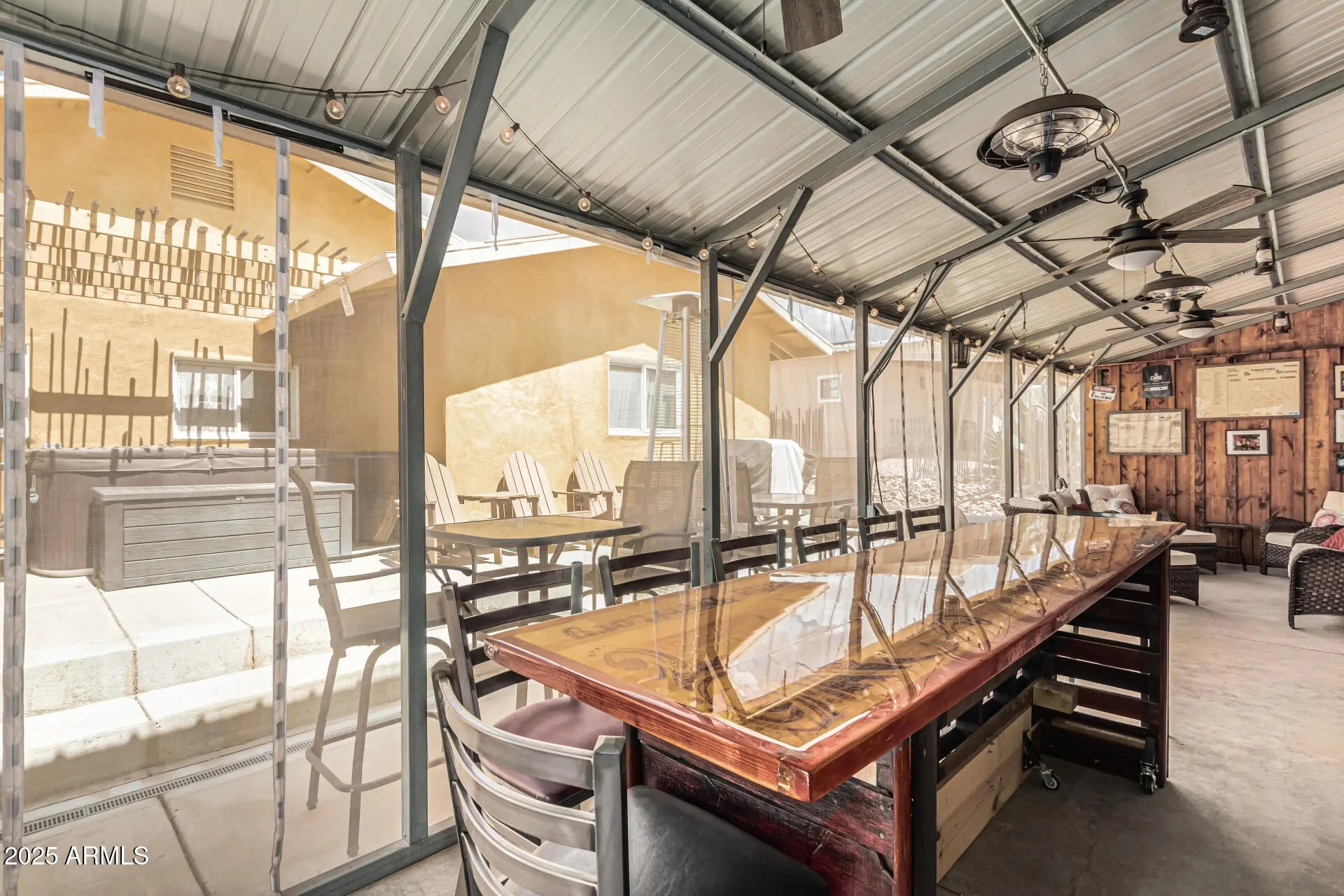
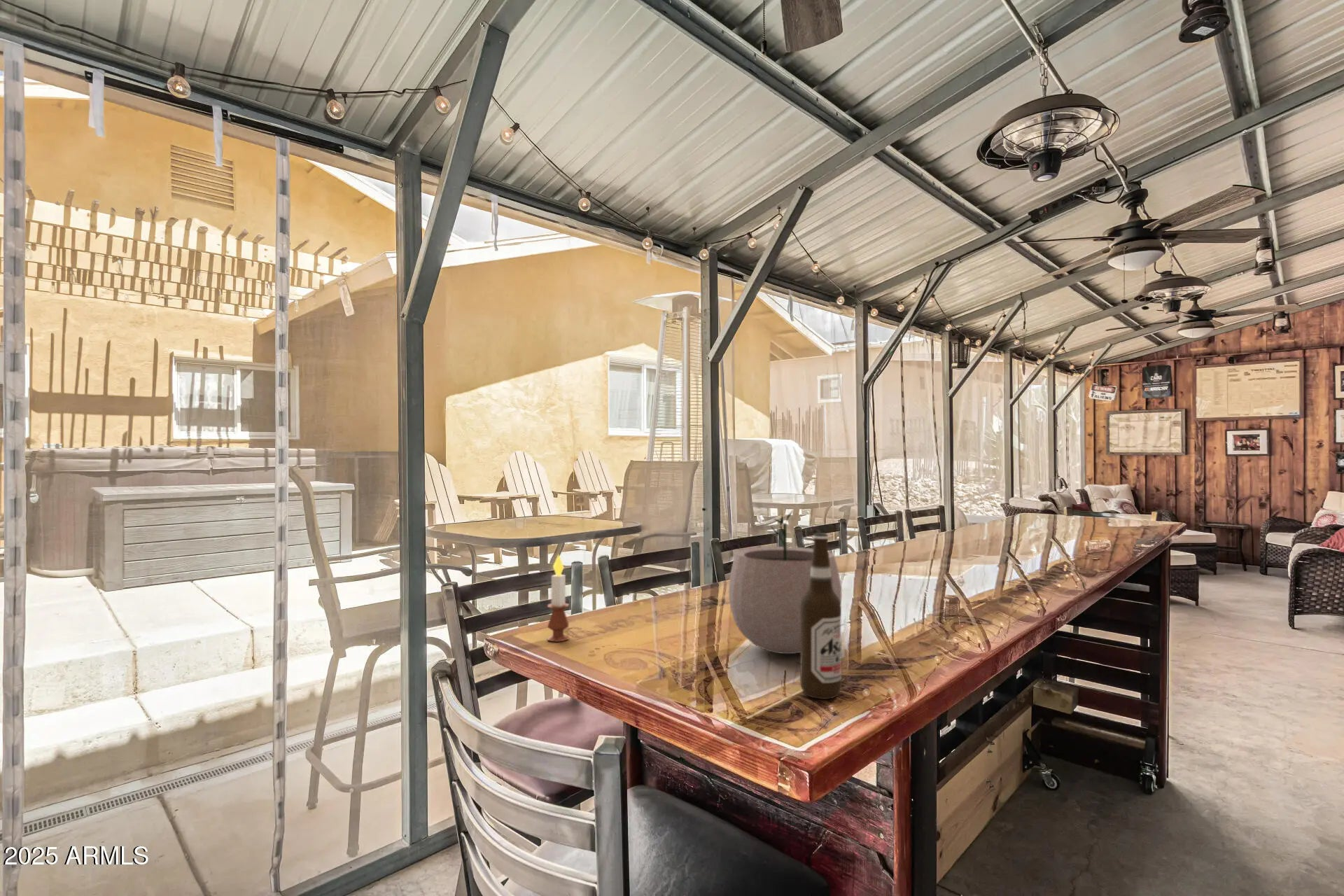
+ alcohol (820, 613)
+ candle (558, 596)
+ plant pot (784, 580)
